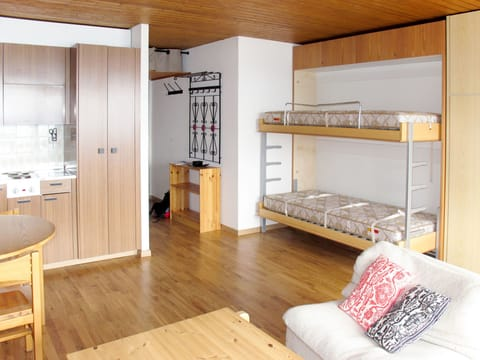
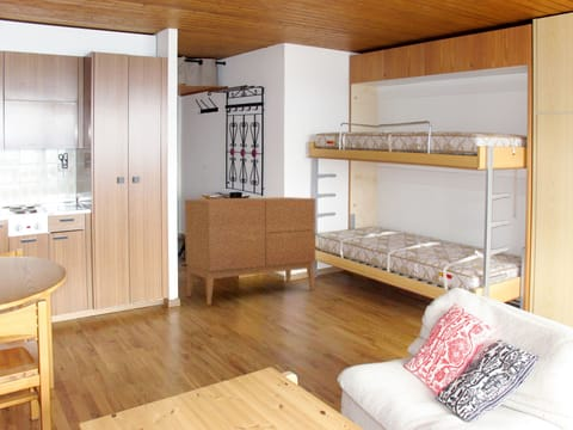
+ sideboard (252, 246)
